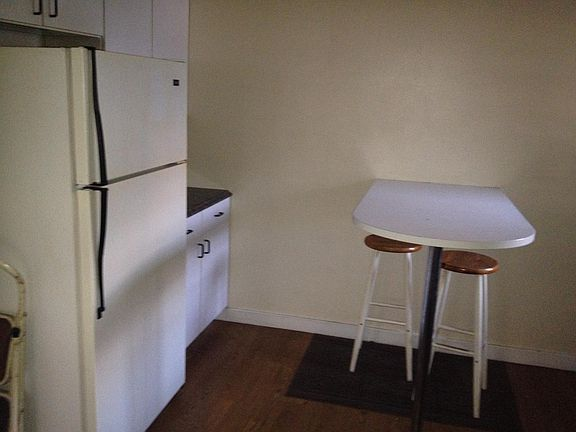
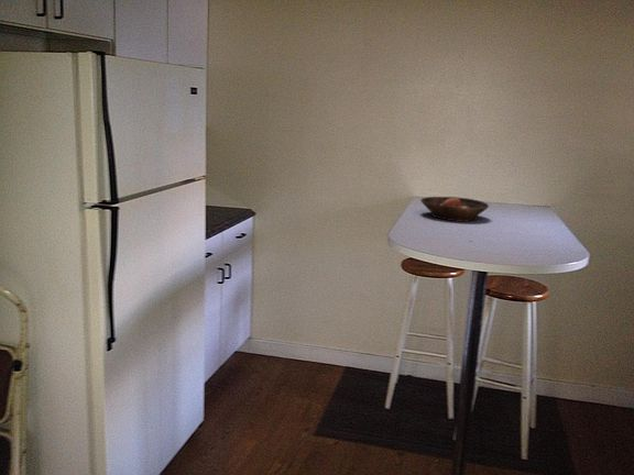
+ bowl (453, 207)
